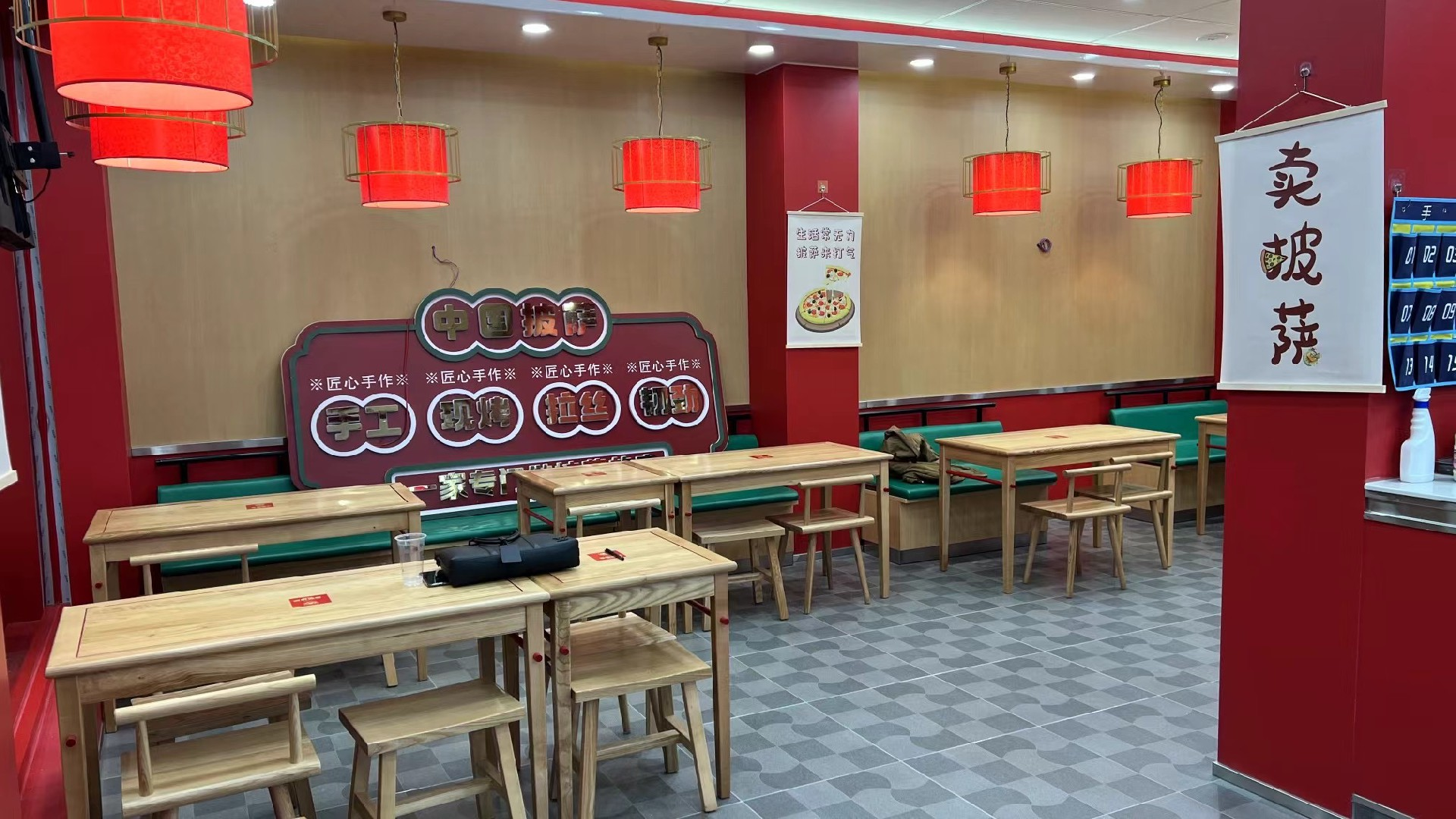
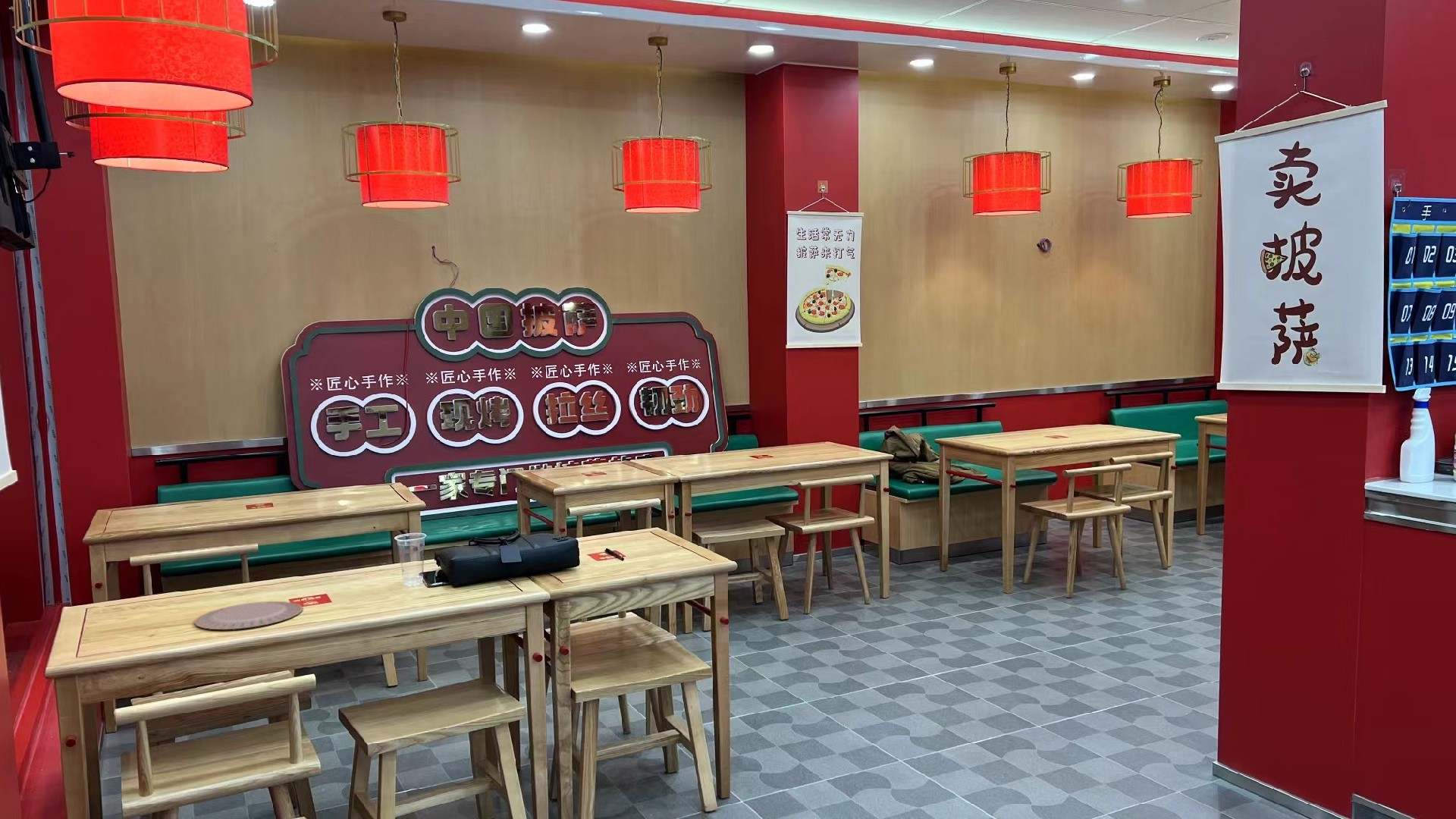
+ chinaware (249, 613)
